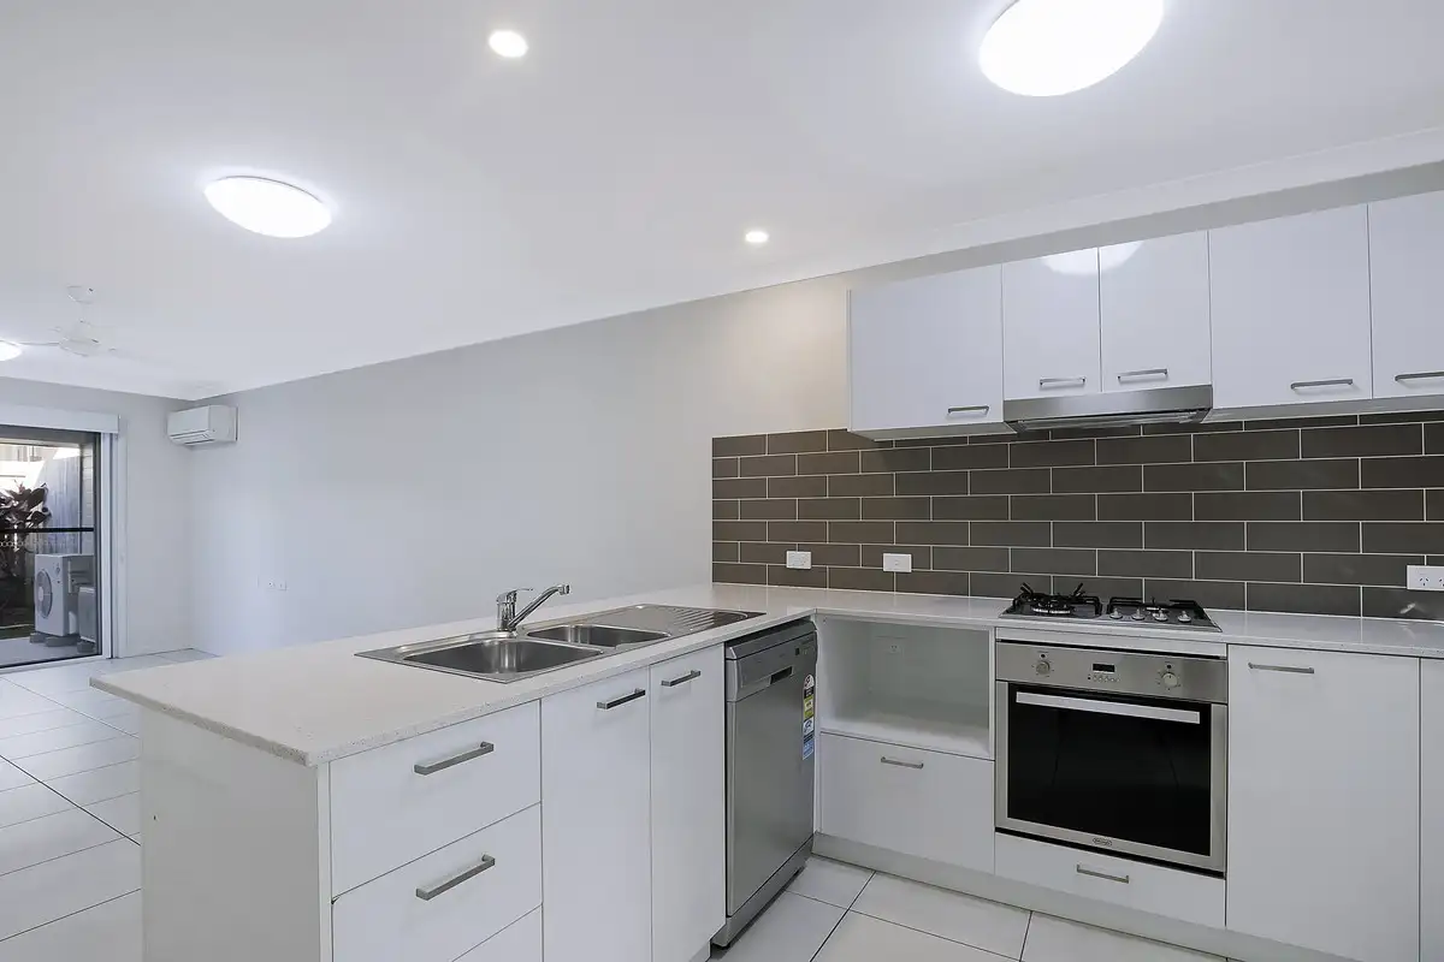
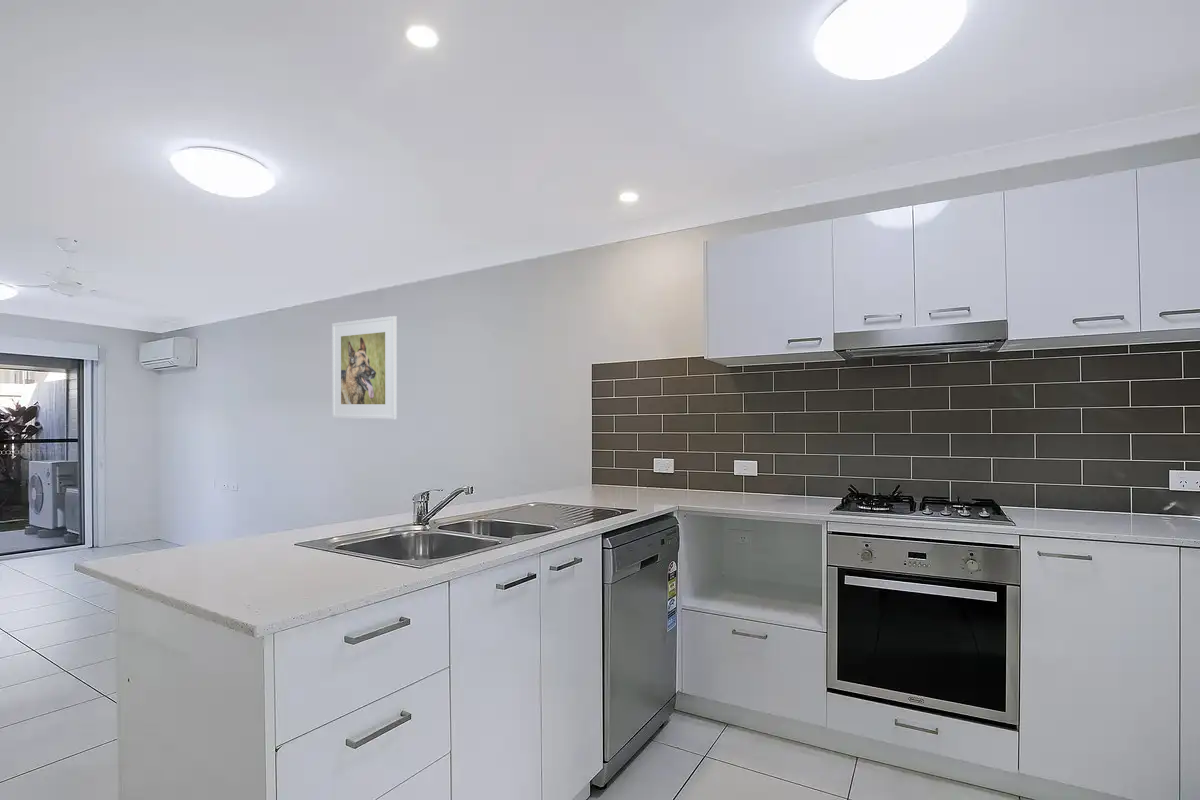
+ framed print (363, 369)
